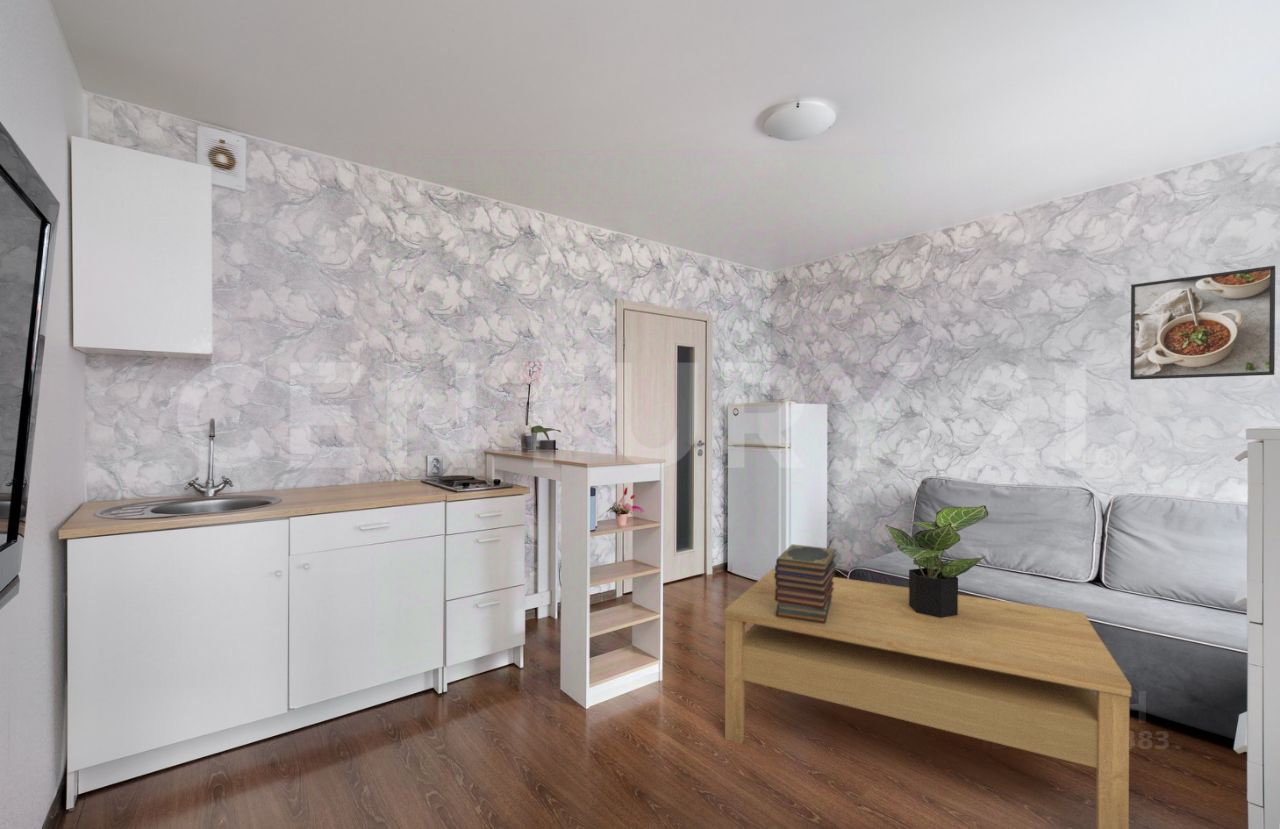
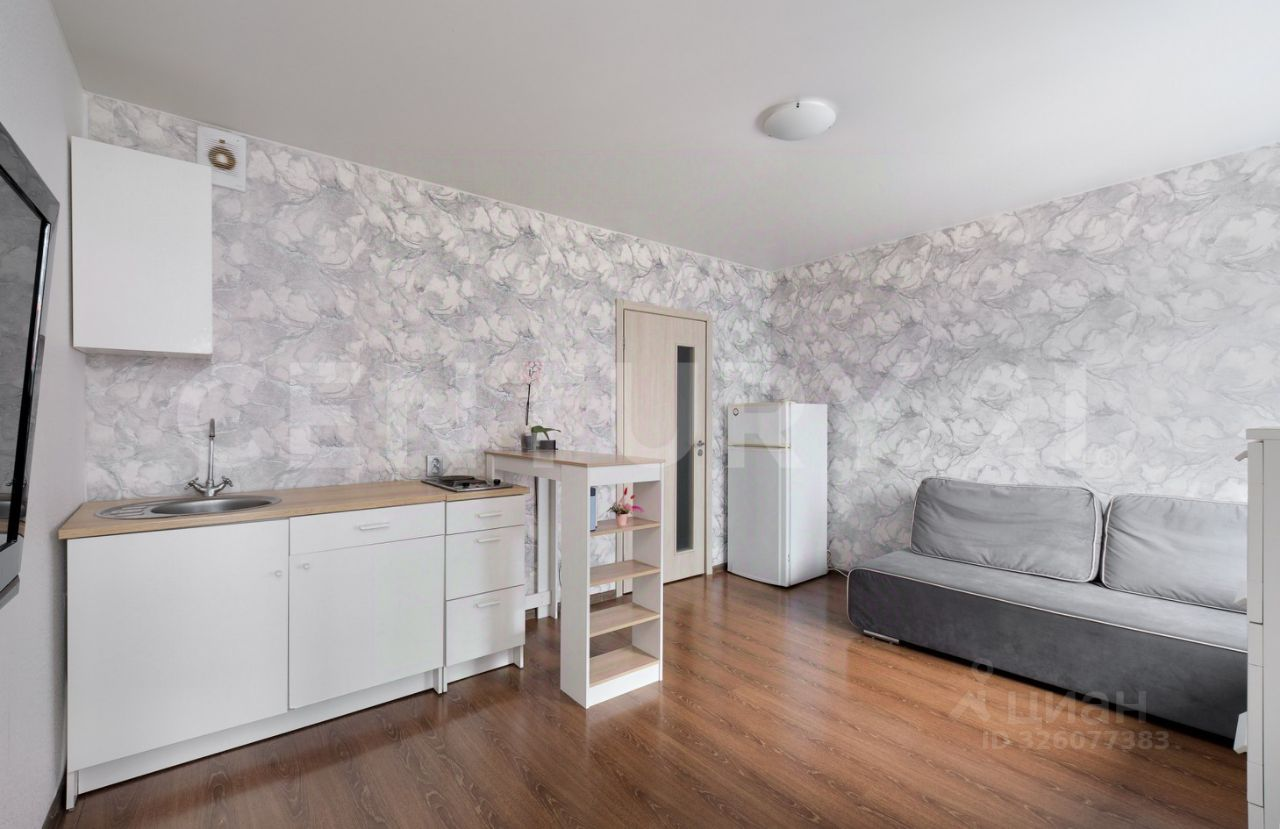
- coffee table (902, 676)
- potted plant (941, 559)
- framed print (1197, 326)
- book stack (806, 581)
